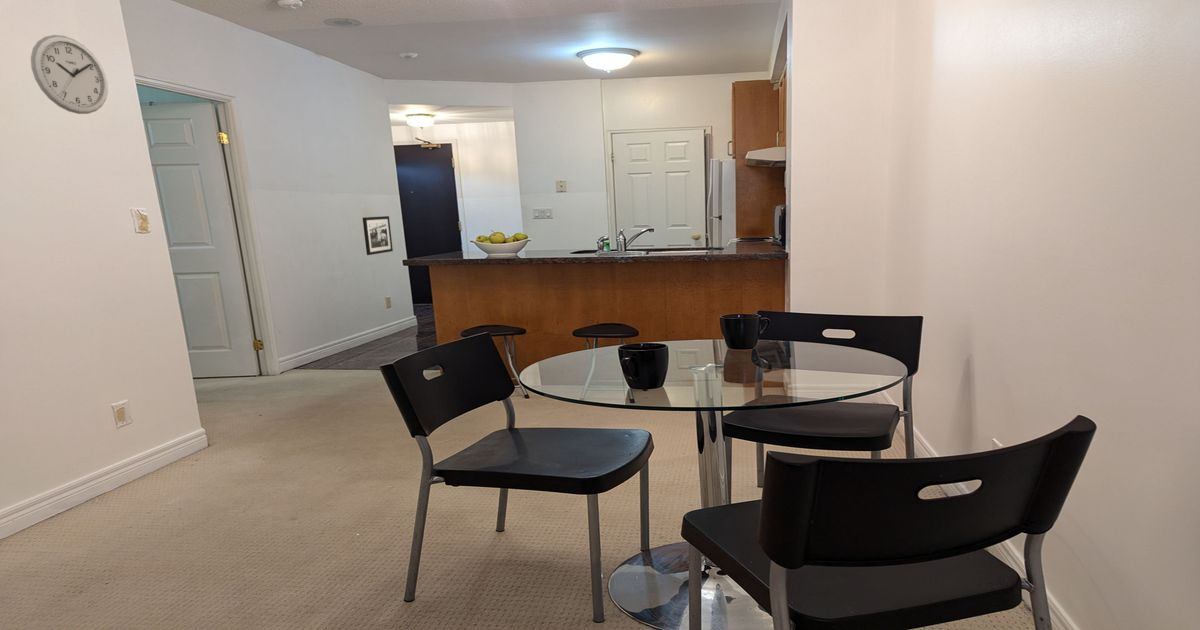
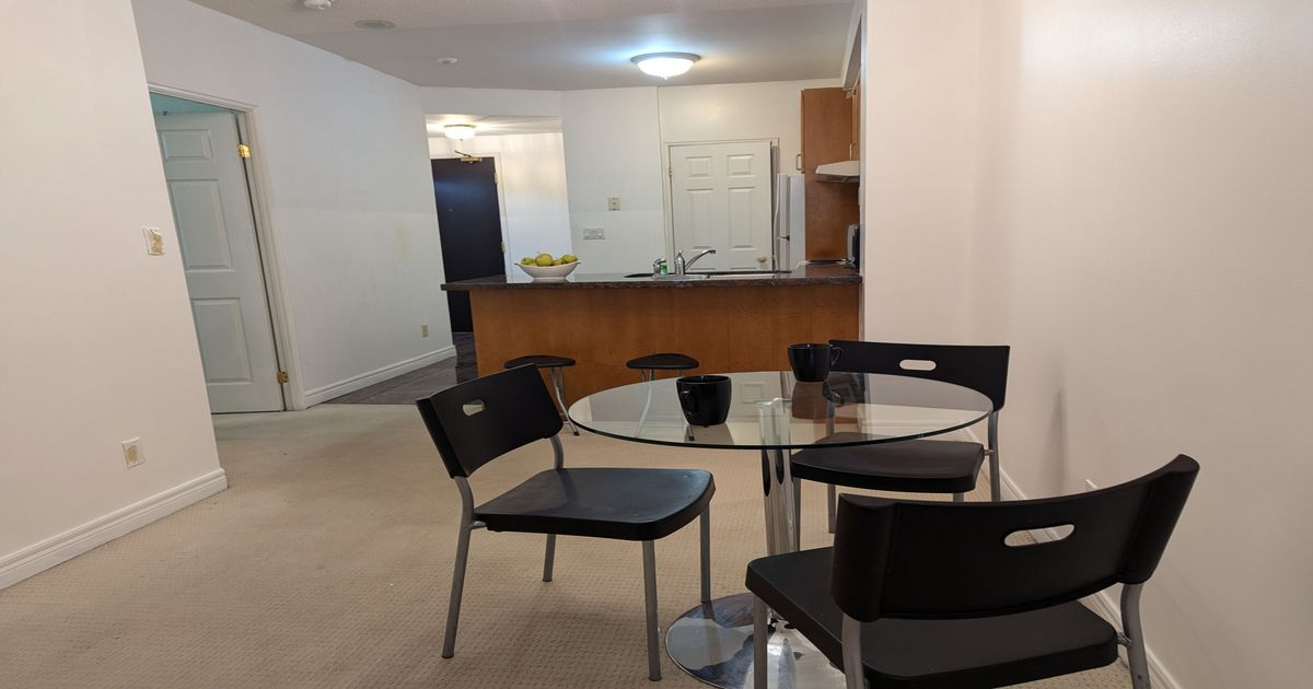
- wall clock (72, 75)
- picture frame (378, 235)
